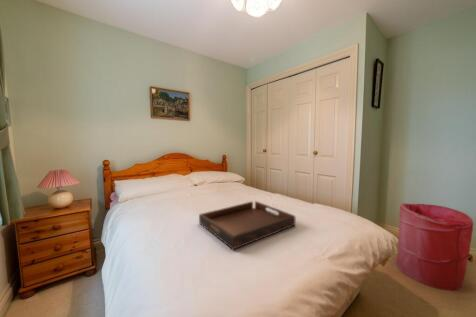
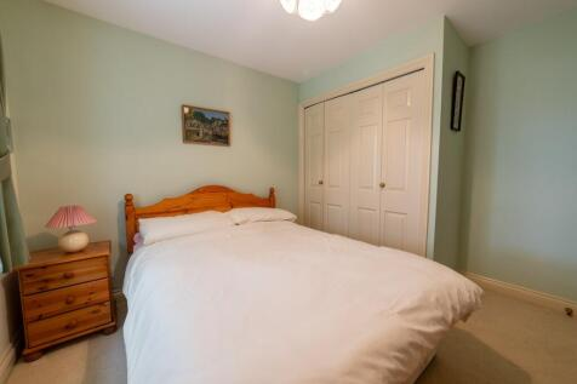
- serving tray (246, 219)
- laundry hamper (431, 242)
